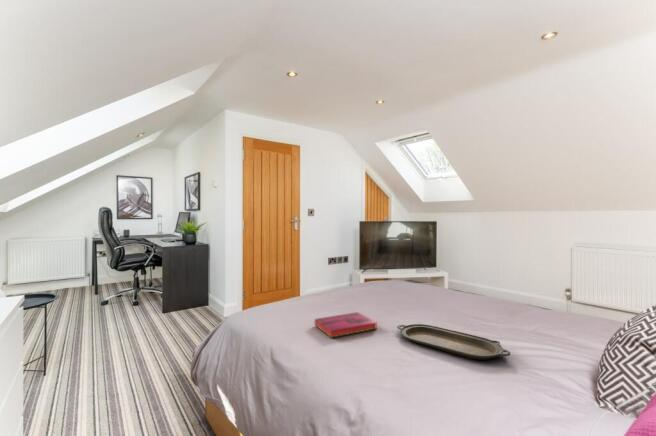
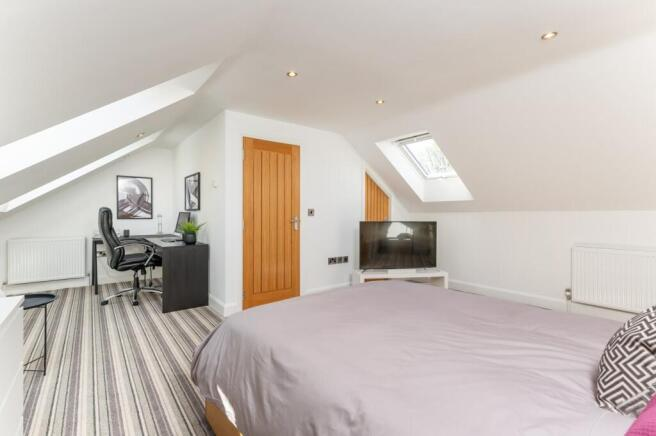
- hardback book (345, 323)
- serving tray (447, 341)
